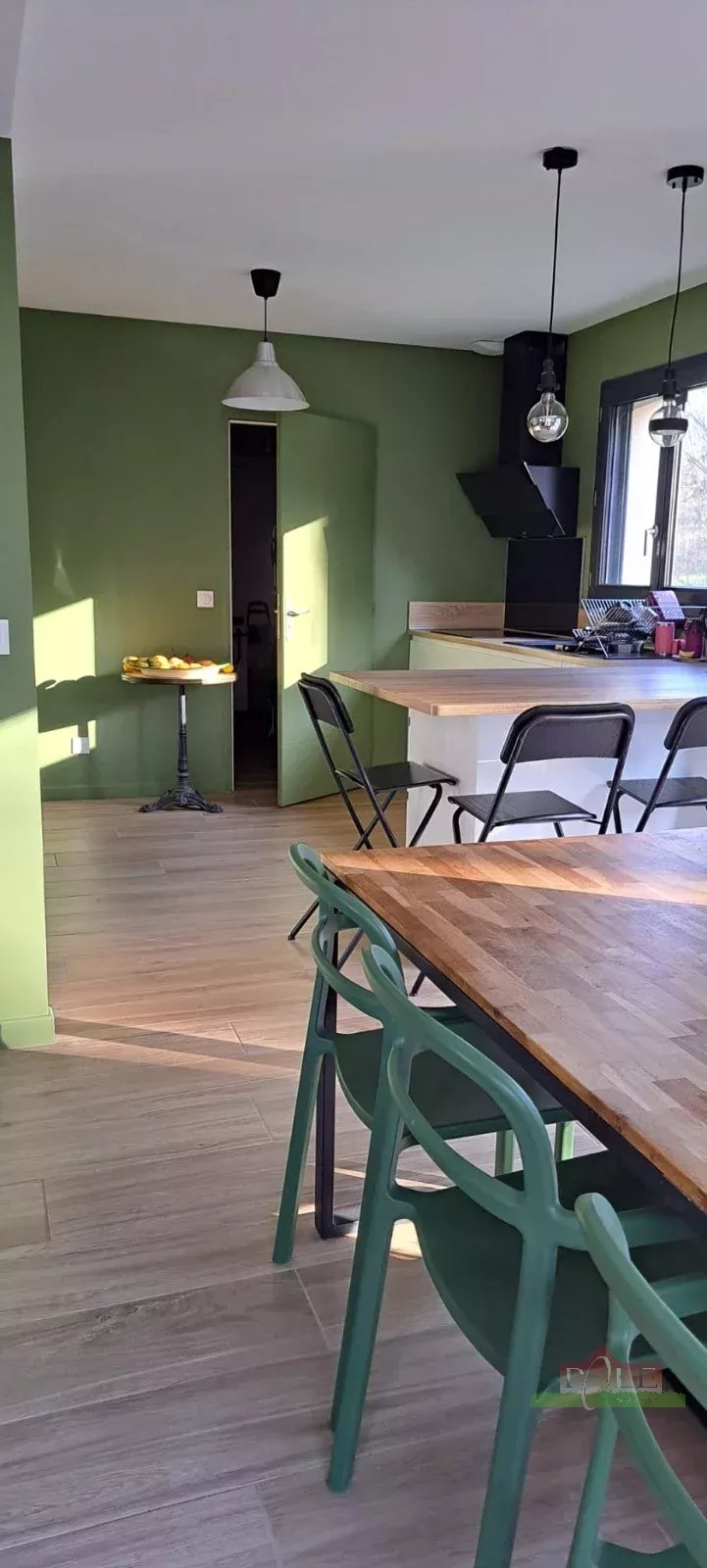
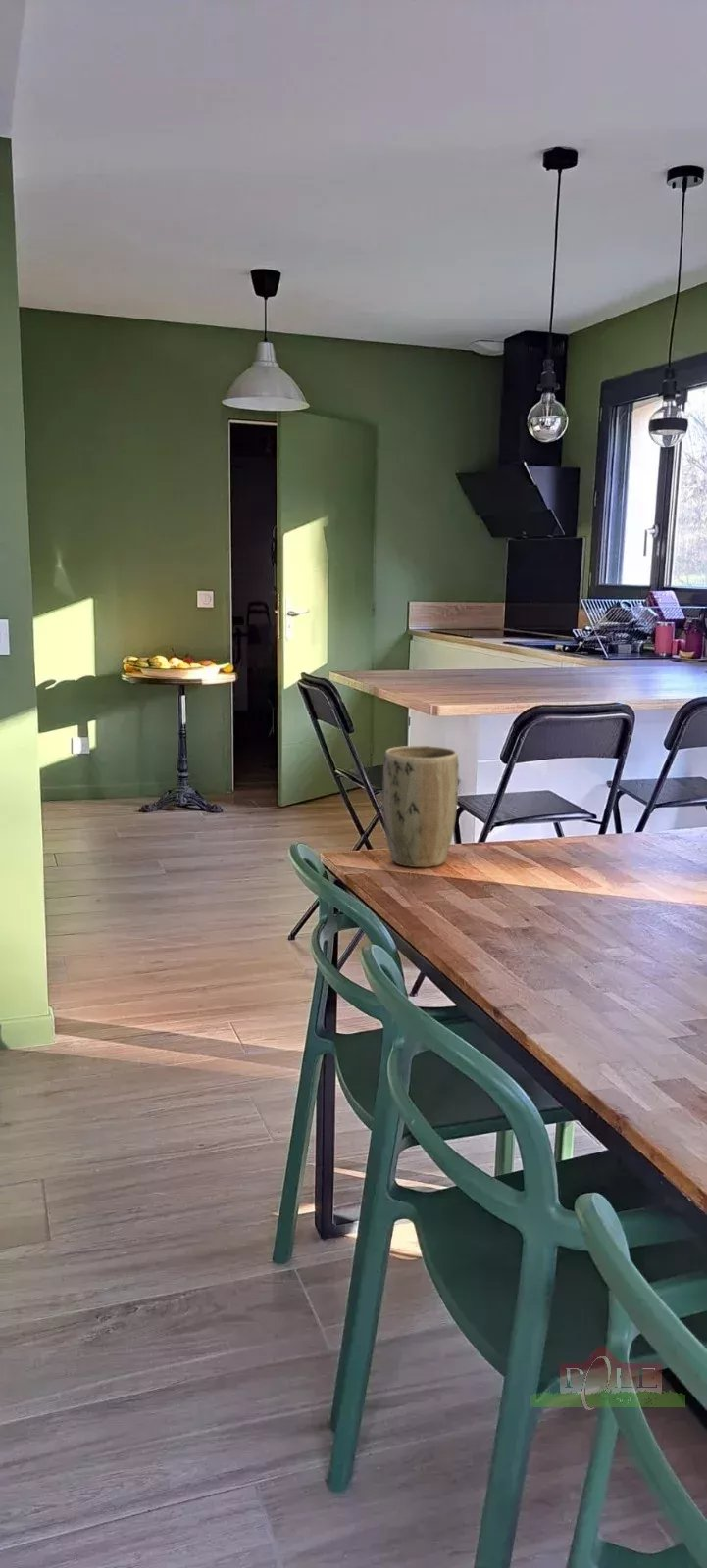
+ plant pot (420, 807)
